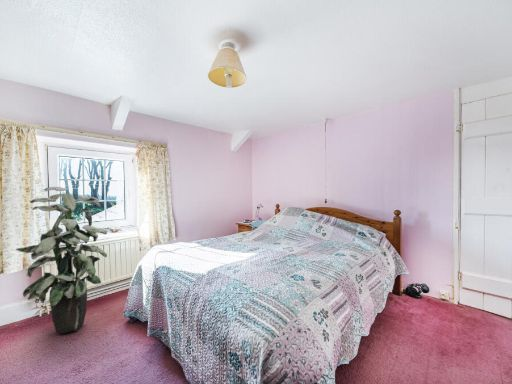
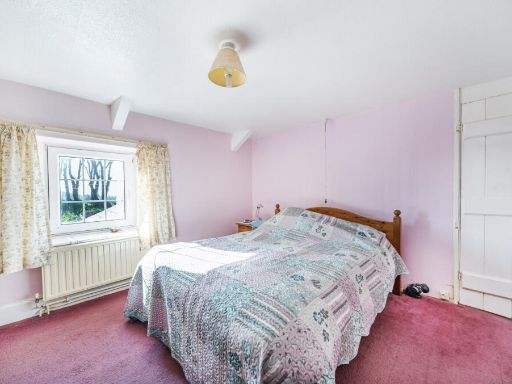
- indoor plant (64, 257)
